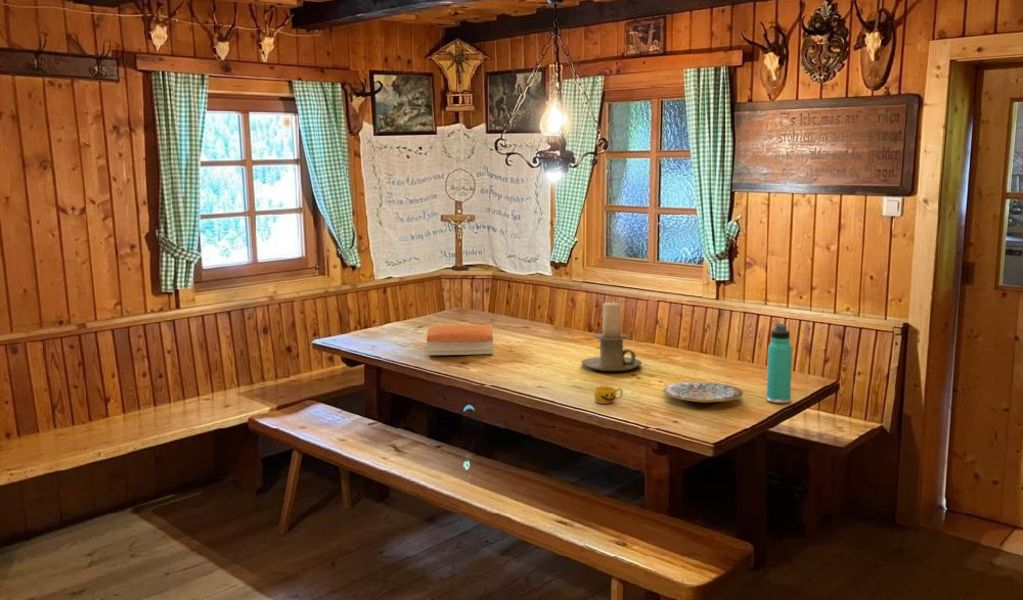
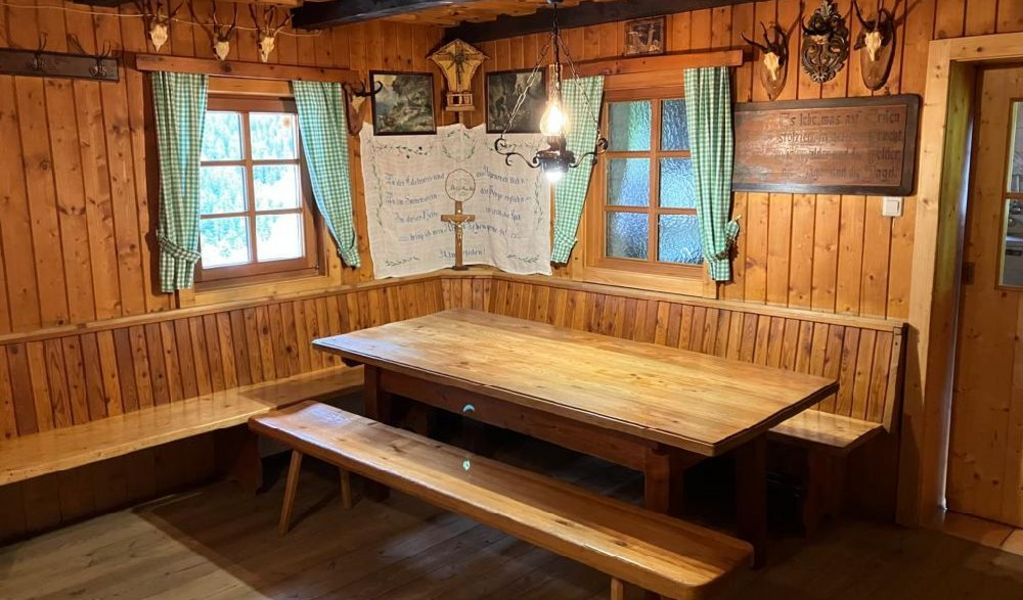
- candle holder (611, 334)
- thermos bottle (779, 363)
- bread loaf (460, 337)
- plate (702, 395)
- cup (608, 394)
